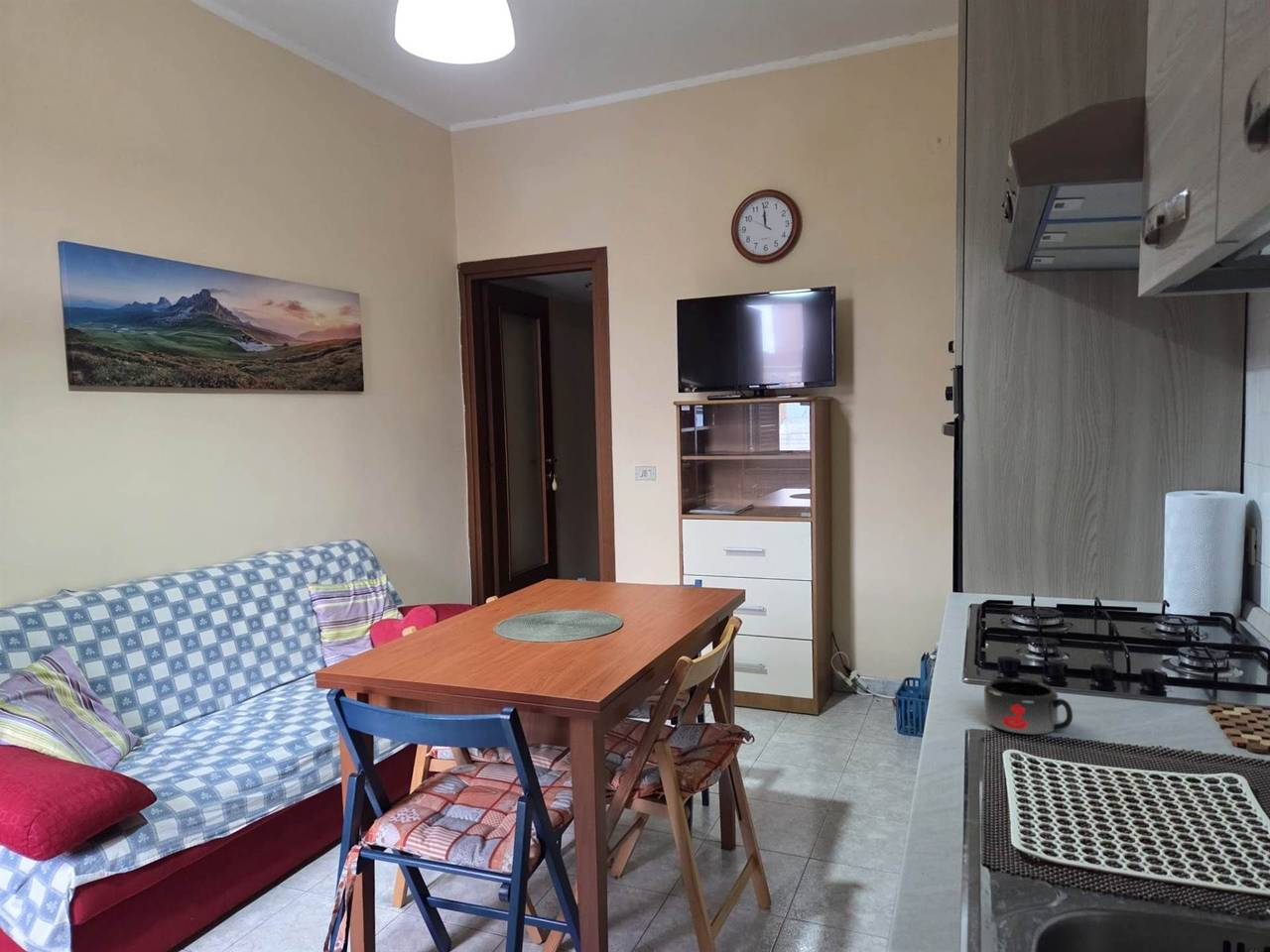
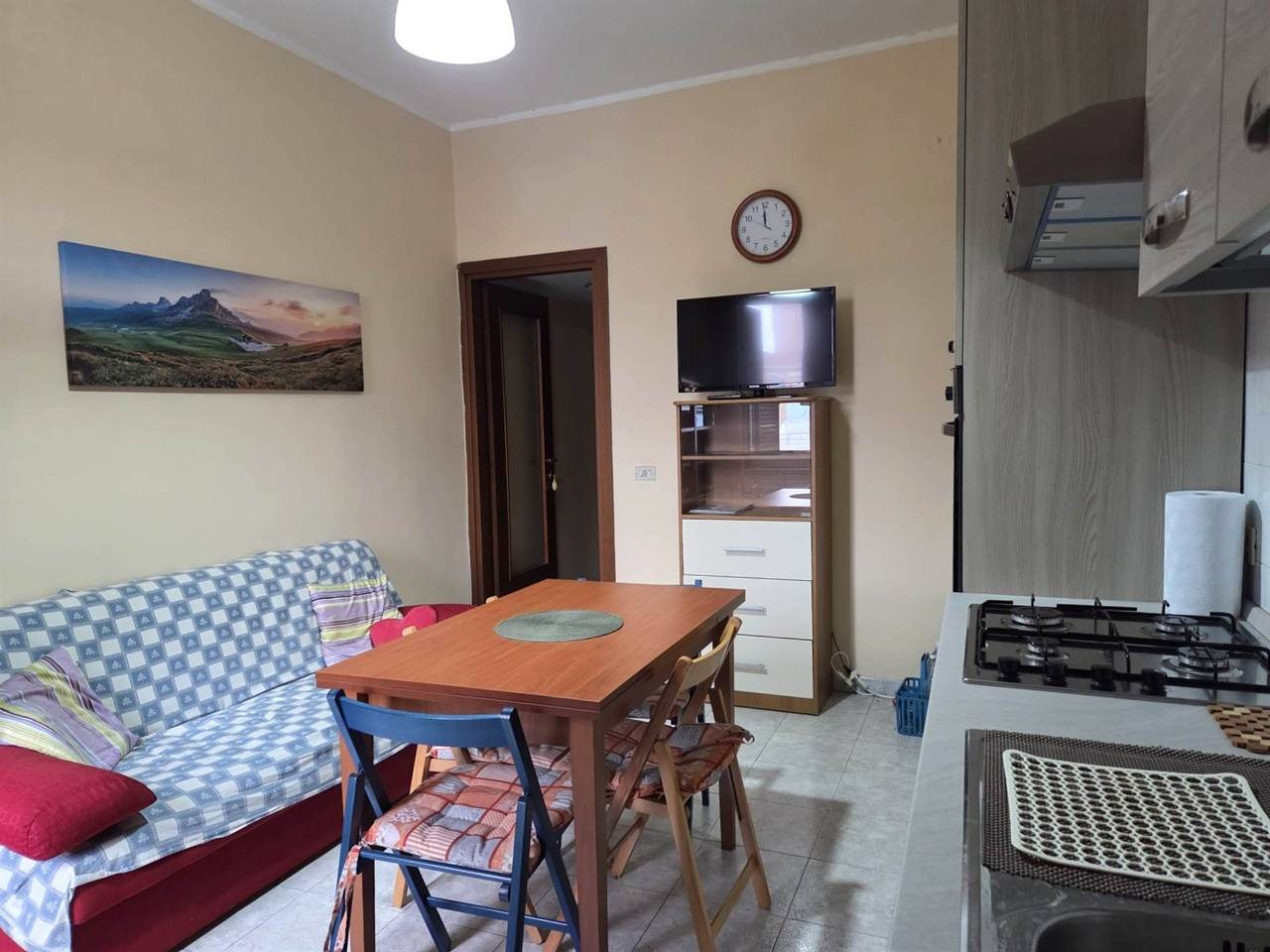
- mug (1028, 707)
